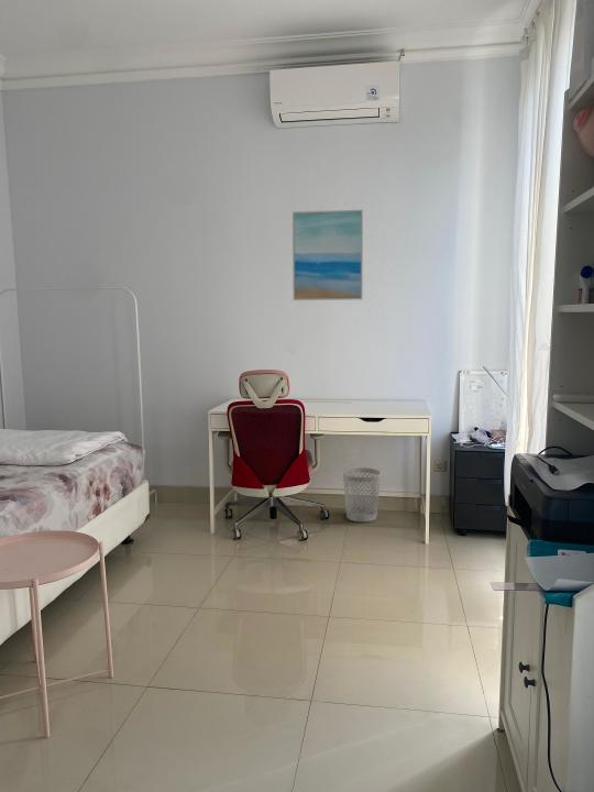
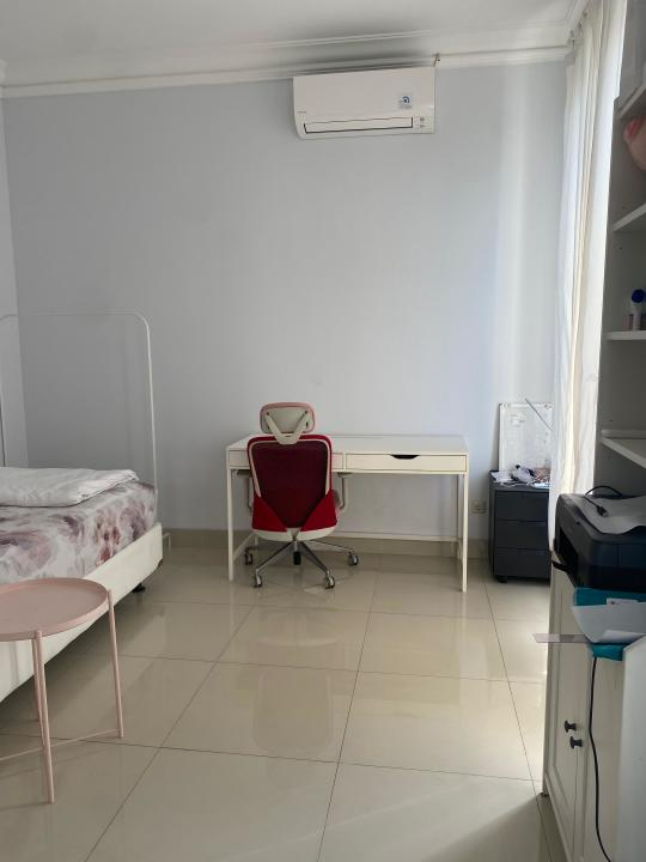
- wall art (327, 255)
- wastebasket (361, 494)
